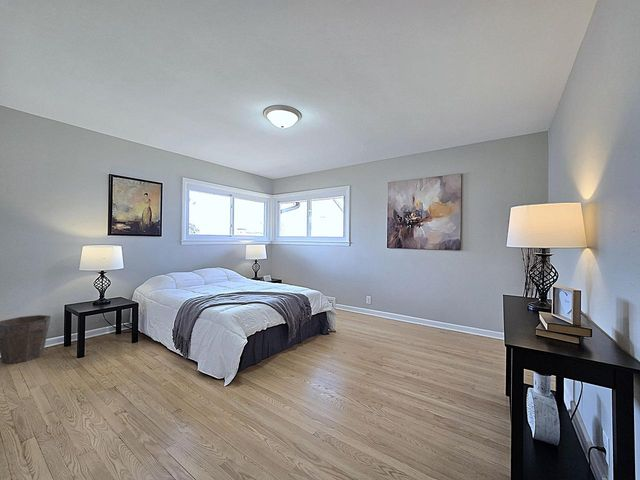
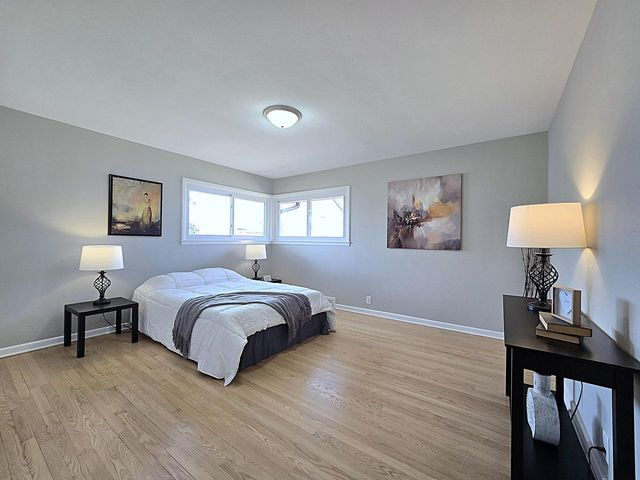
- waste bin (23, 338)
